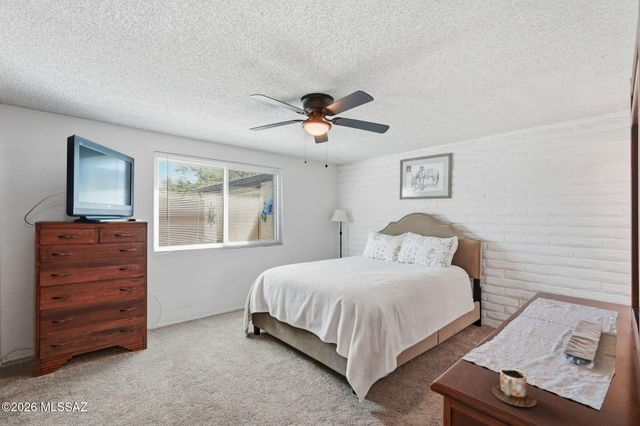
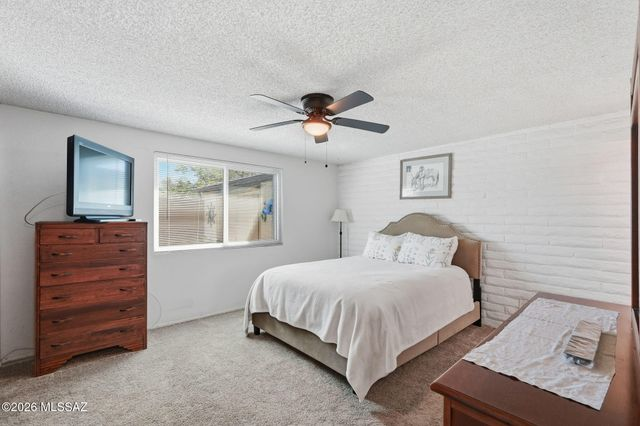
- mug (513, 384)
